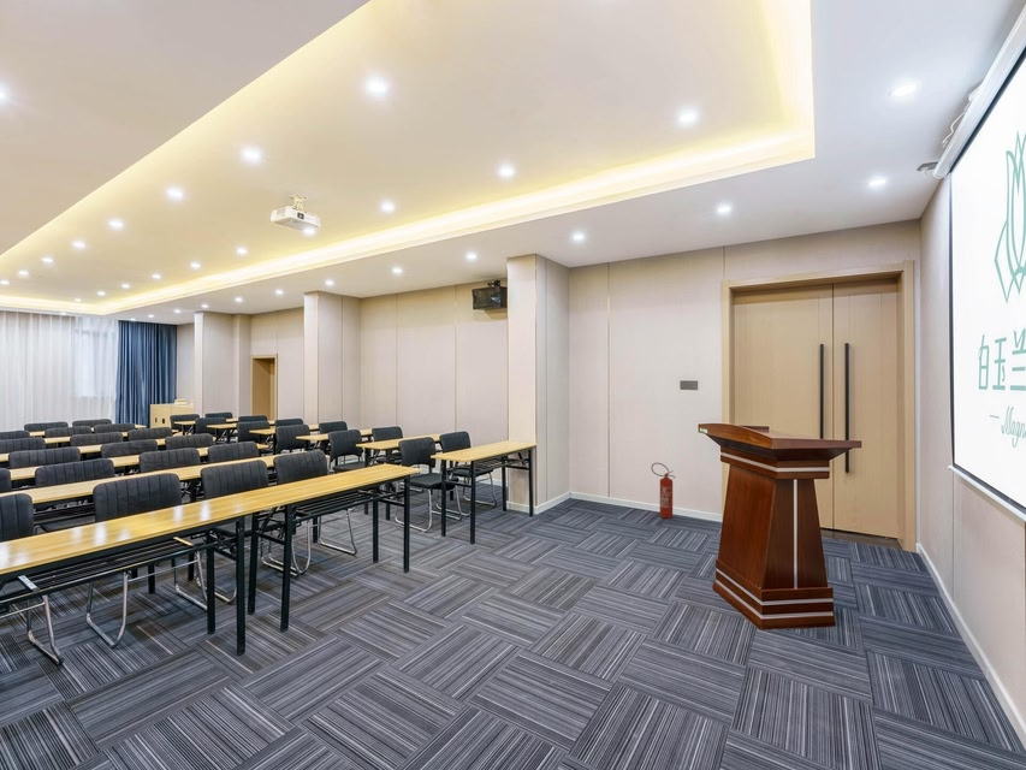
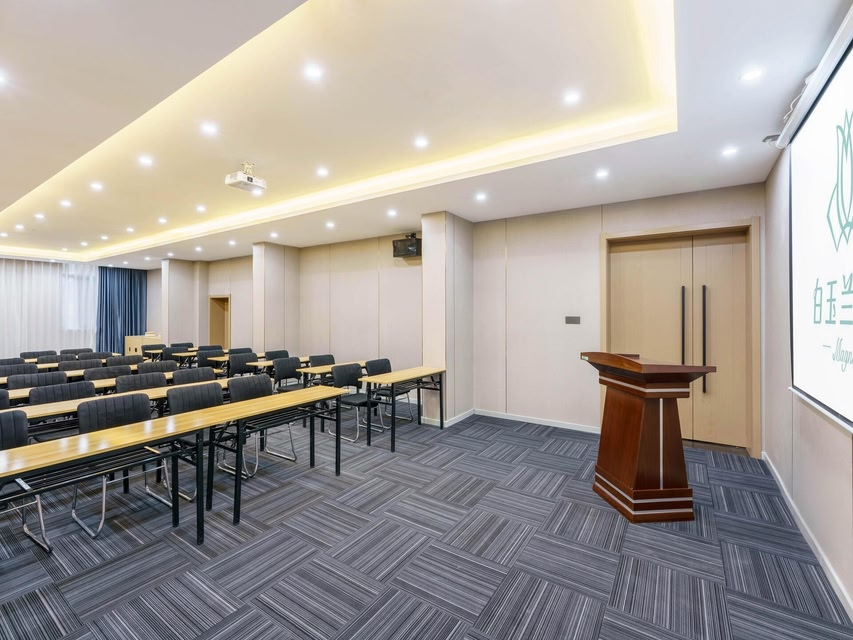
- fire extinguisher (663, 488)
